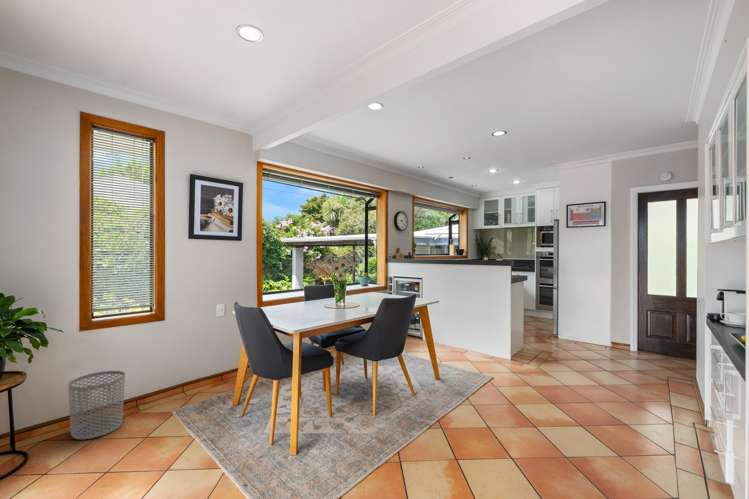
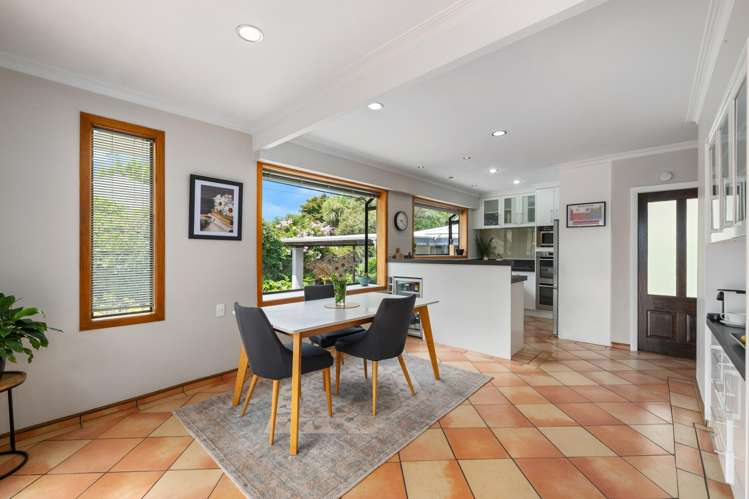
- waste bin (97, 403)
